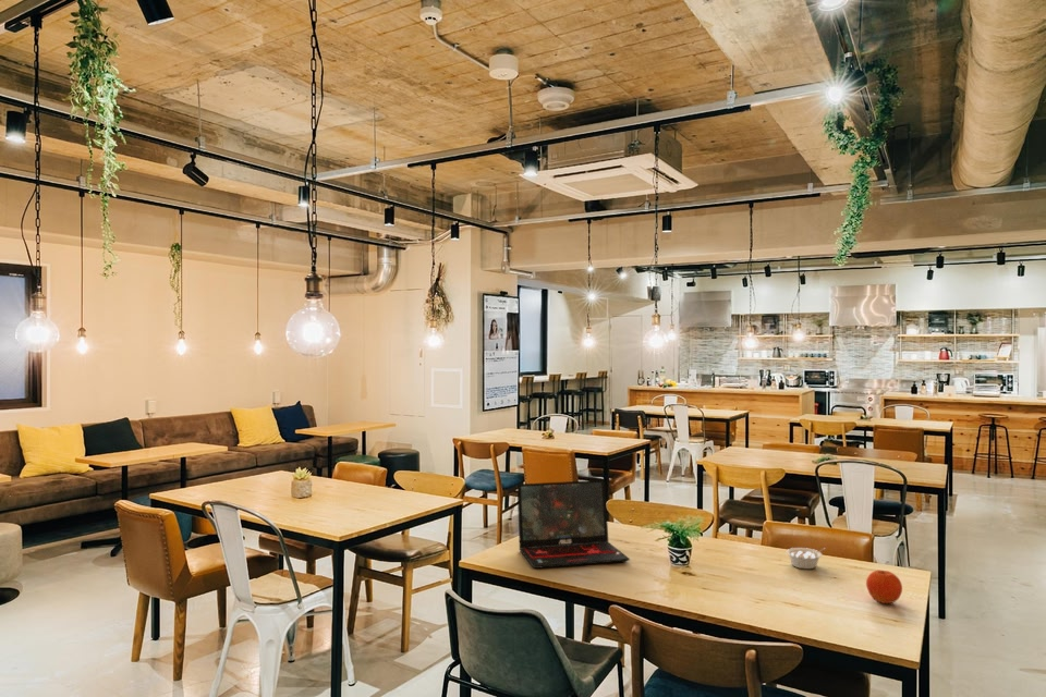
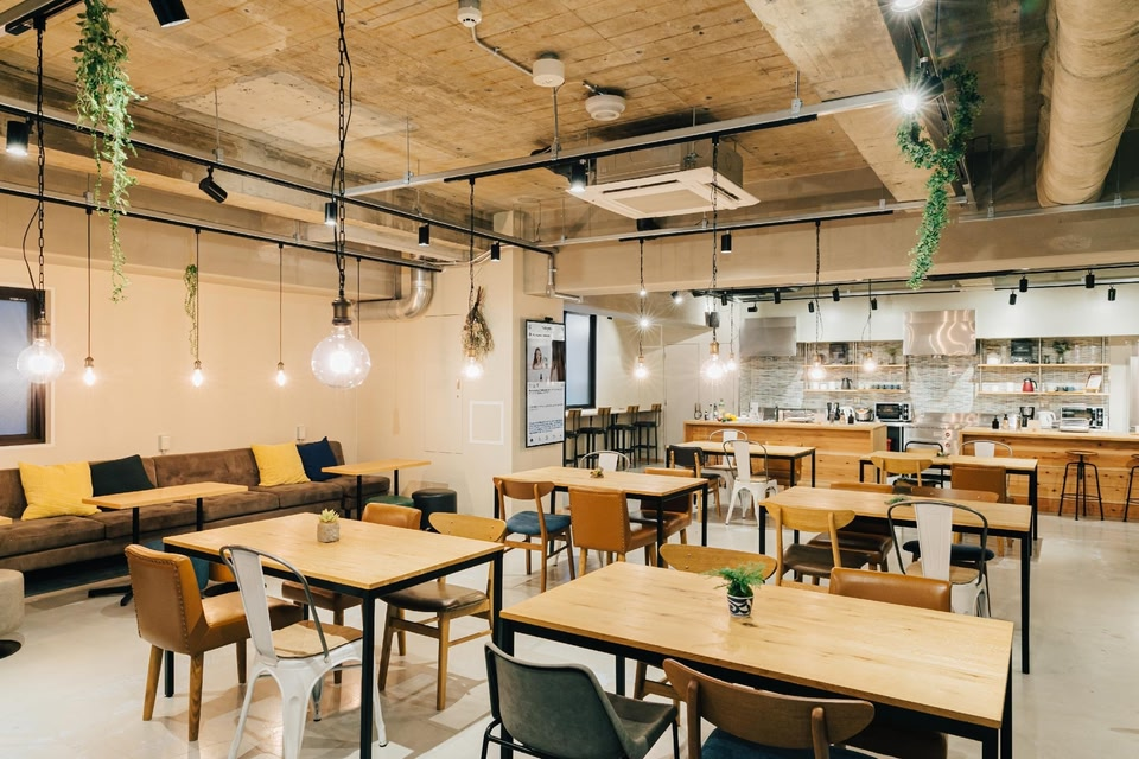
- legume (804, 557)
- laptop (571, 522)
- fruit (884, 586)
